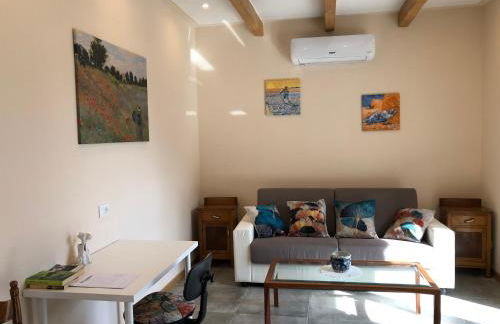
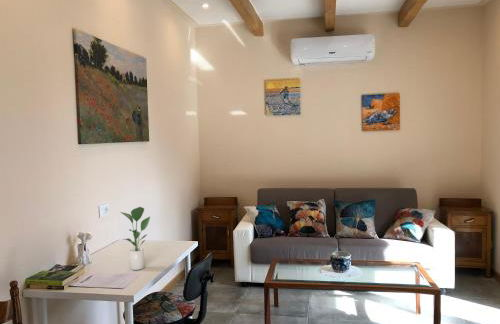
+ potted plant (137, 236)
